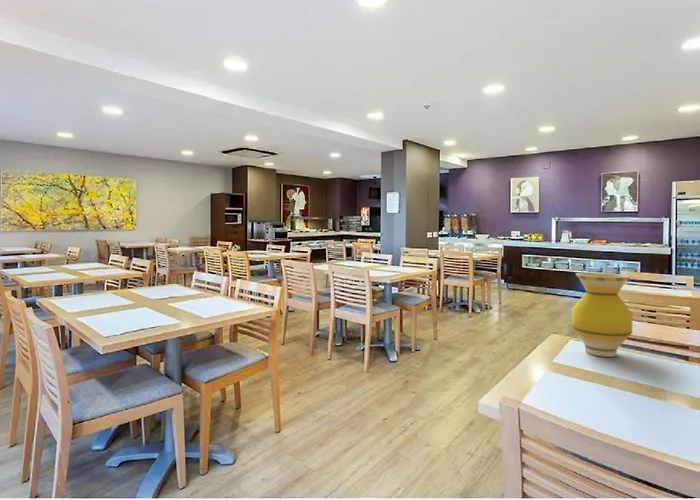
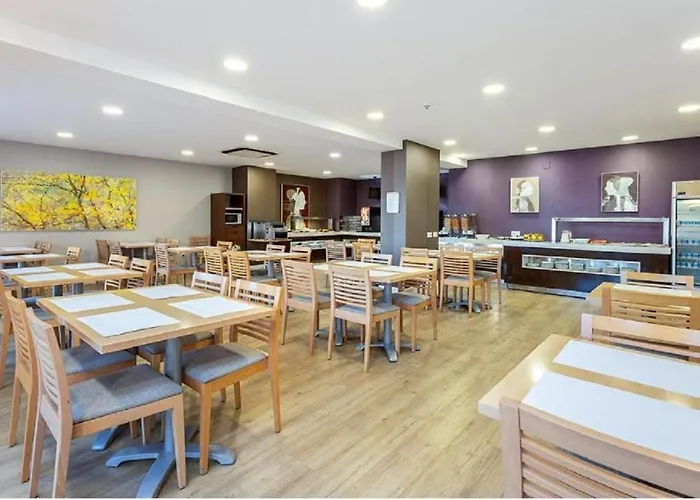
- vase (601, 313)
